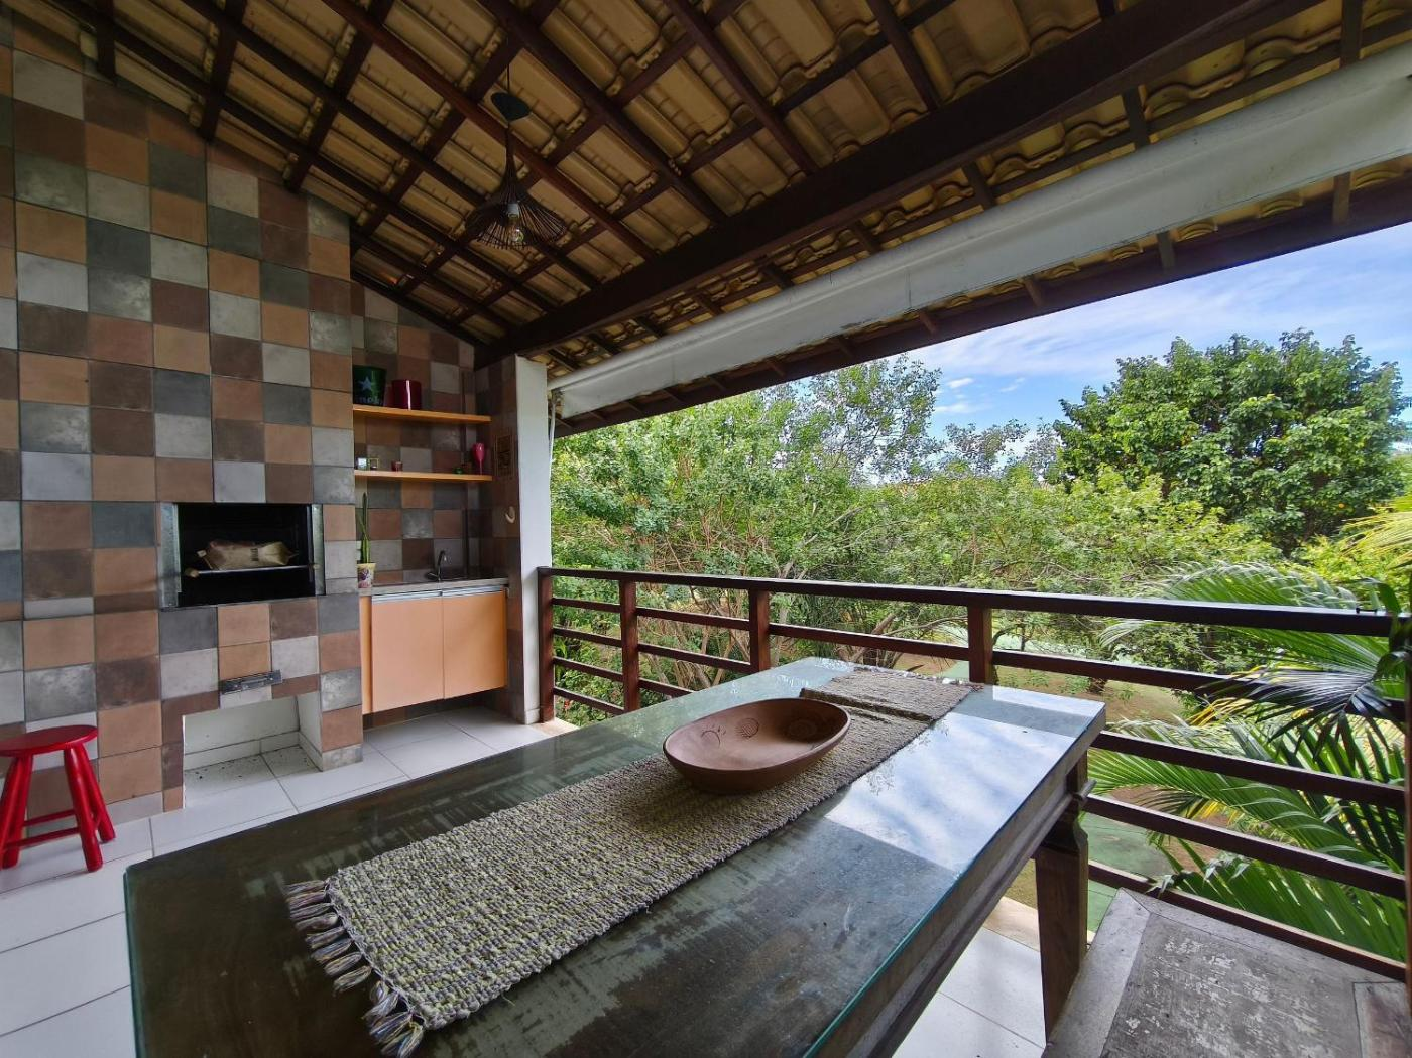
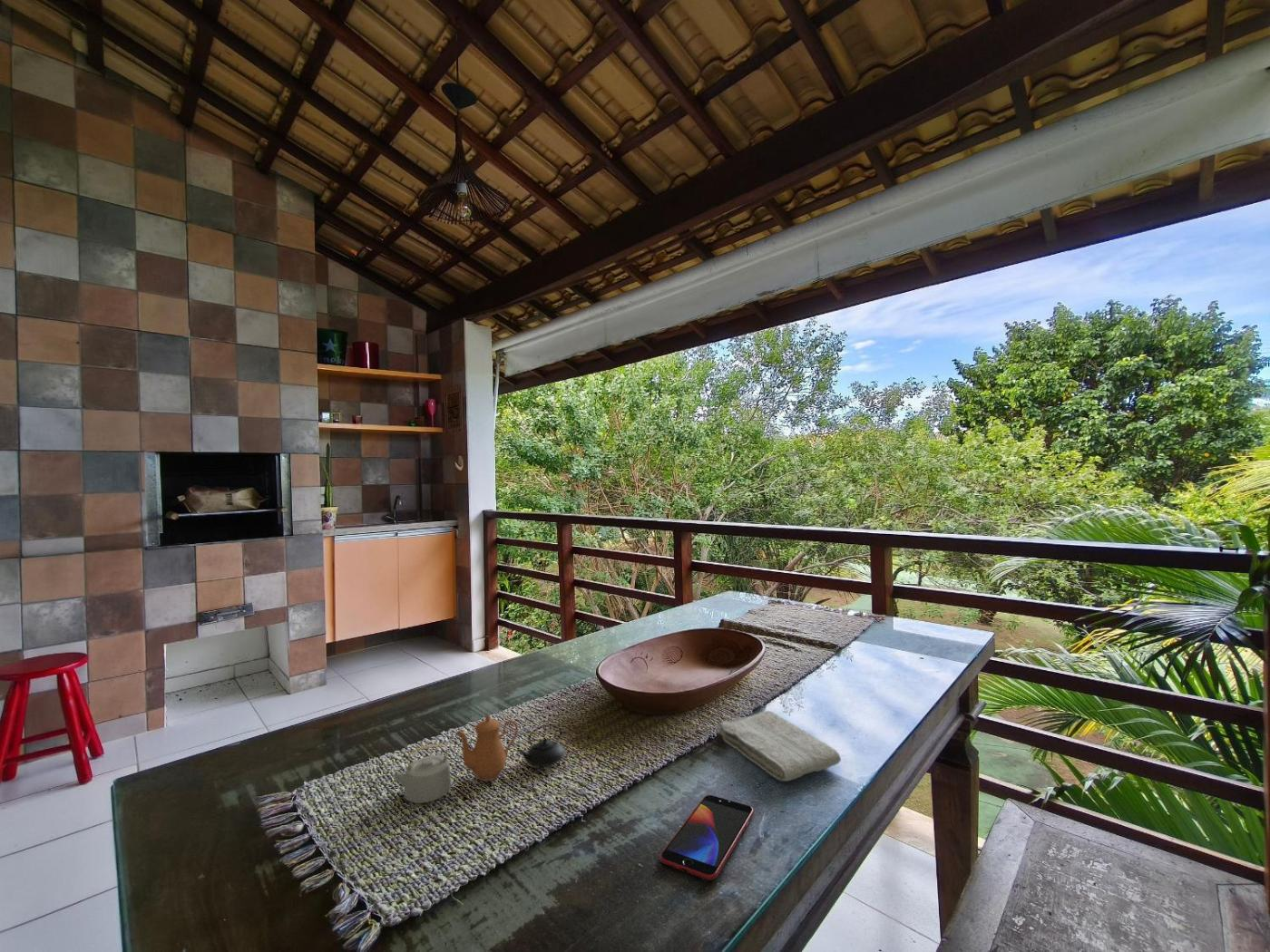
+ teapot (484, 745)
+ smartphone (709, 832)
+ washcloth (775, 741)
